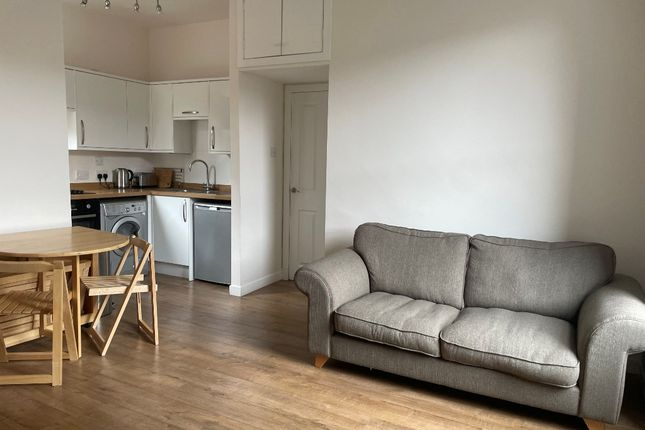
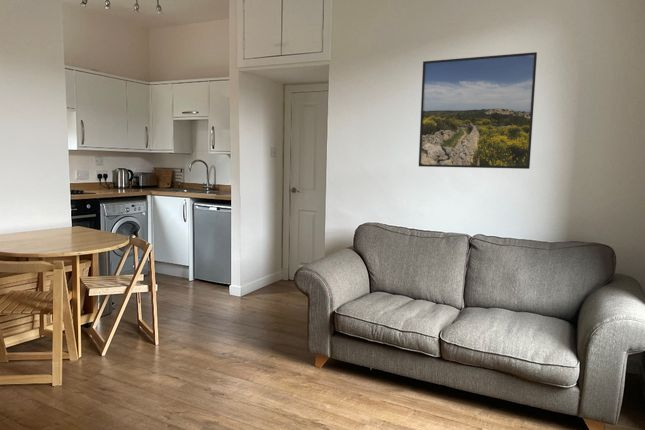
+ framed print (474, 113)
